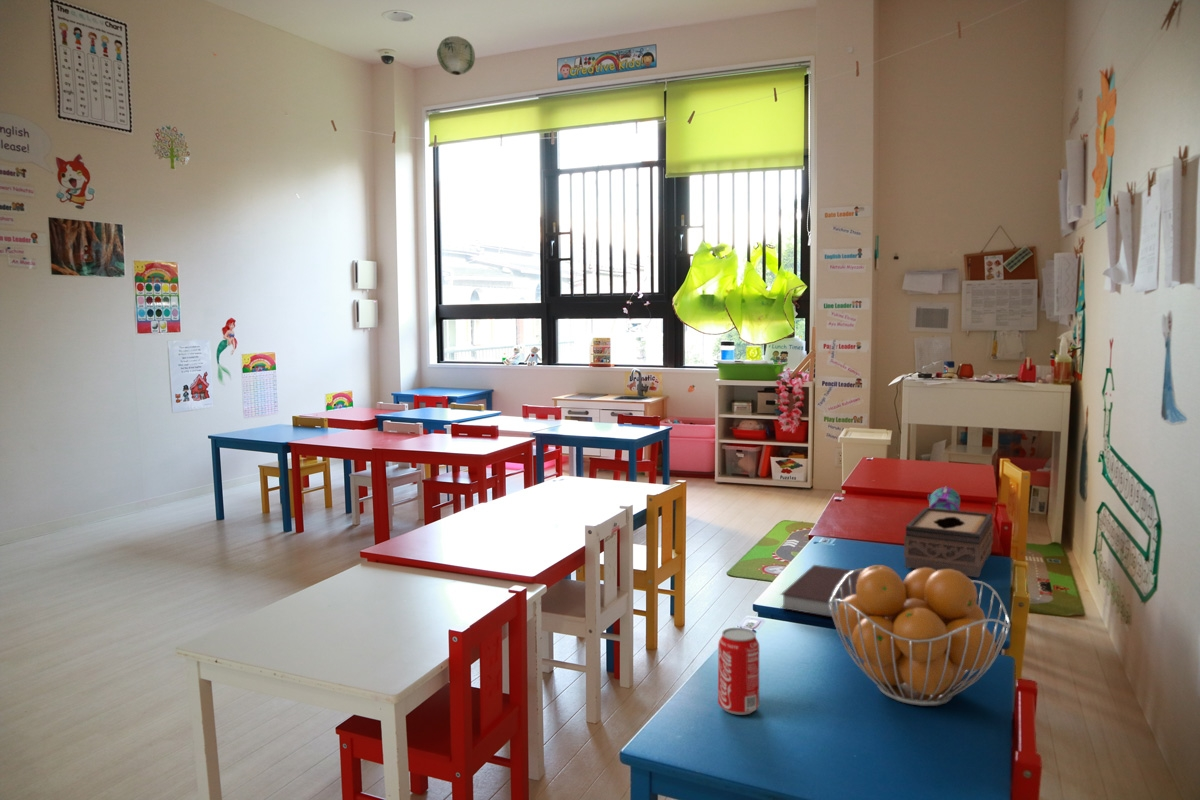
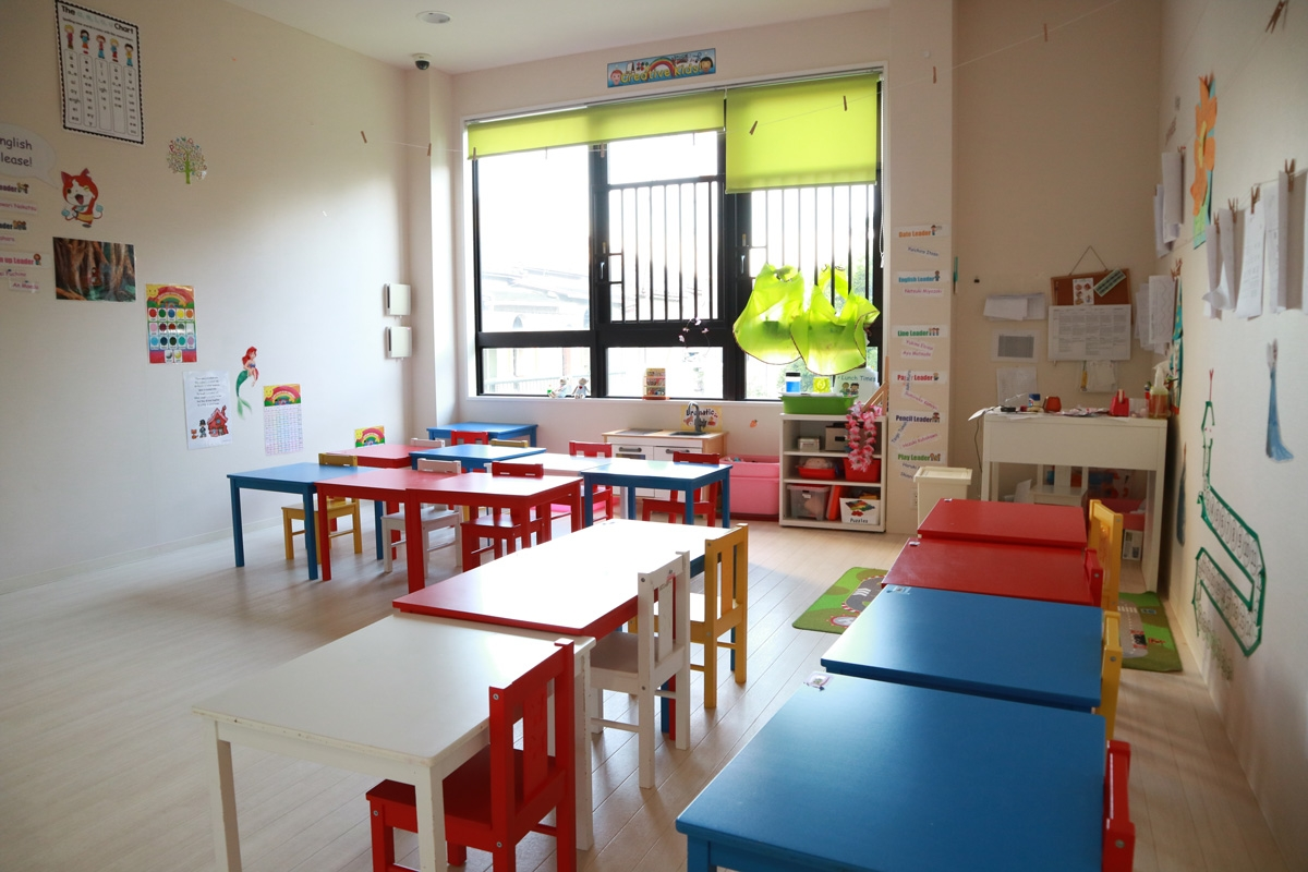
- paper lantern (455, 56)
- tissue box (950, 539)
- fruit basket (915, 628)
- pencil case (943, 507)
- beverage can (738, 670)
- notebook (842, 591)
